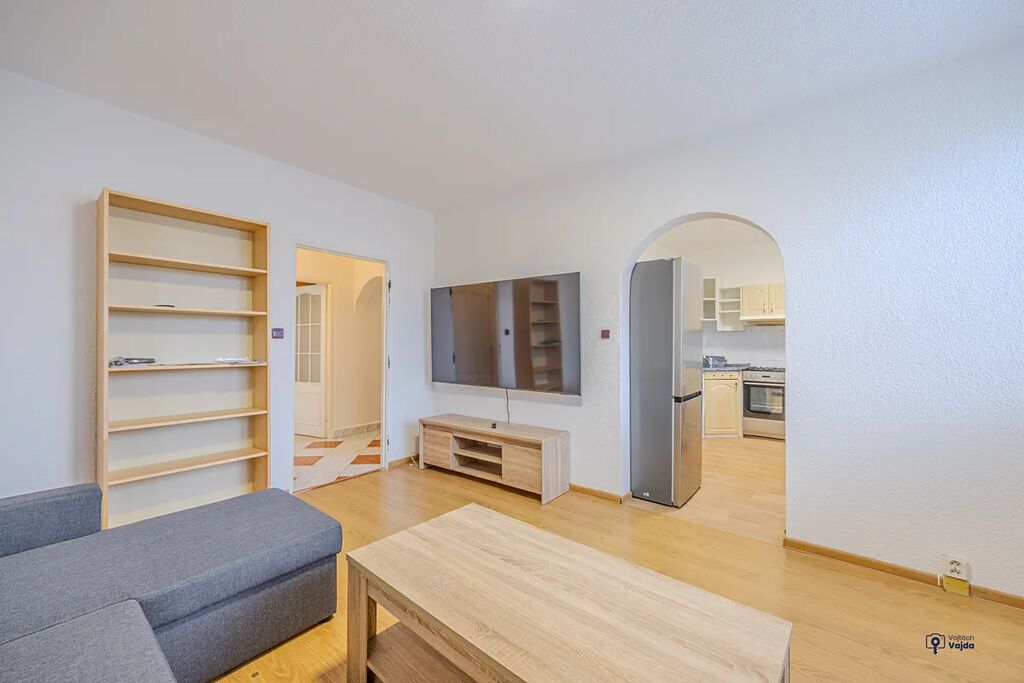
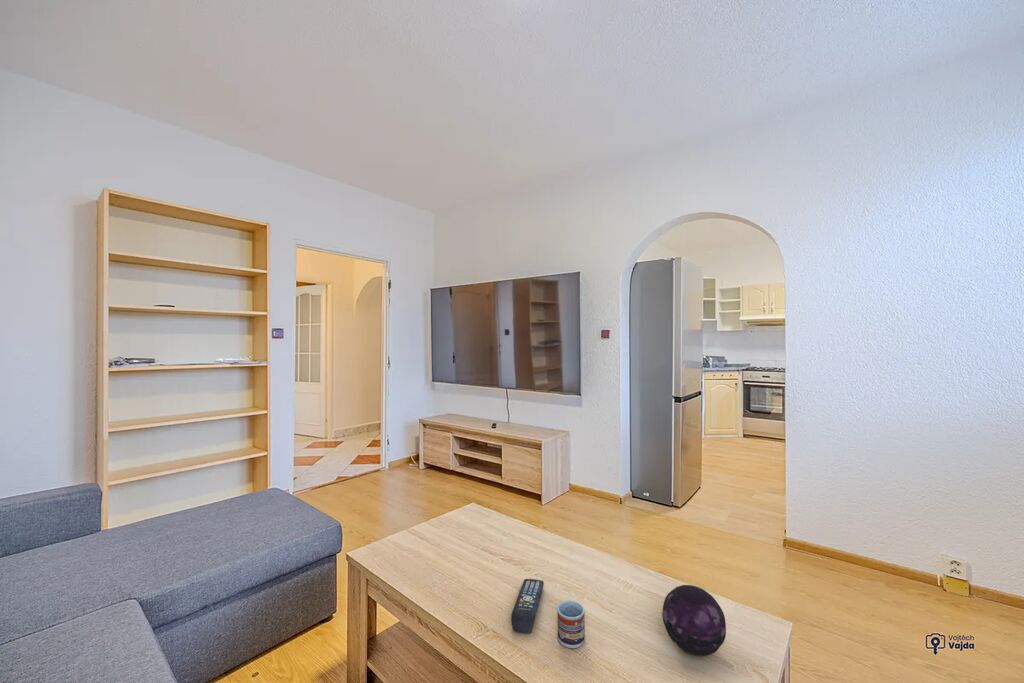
+ decorative orb (693, 618)
+ remote control (528, 601)
+ cup (572, 620)
